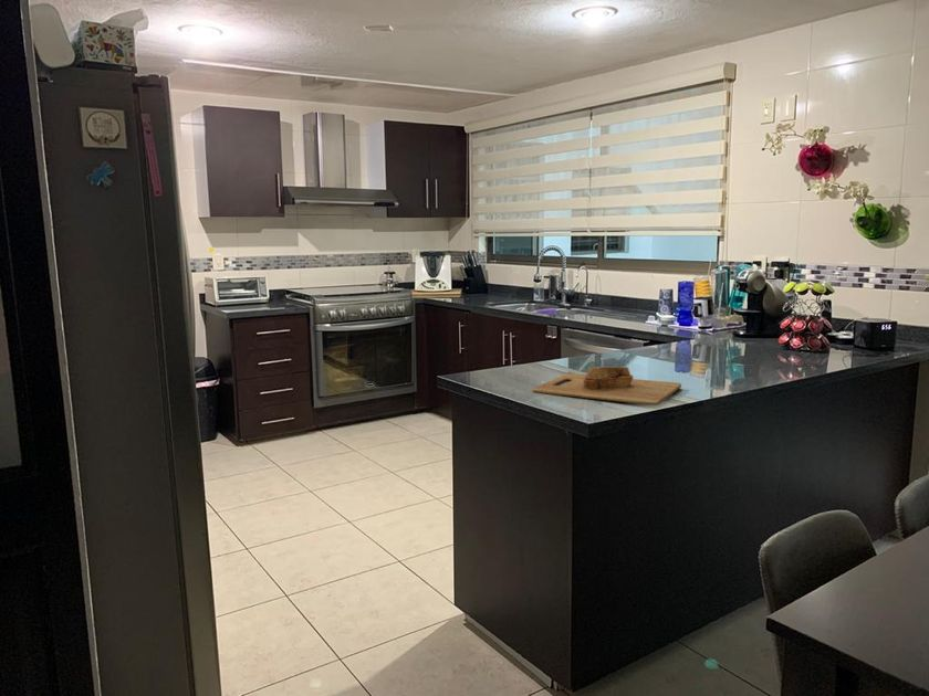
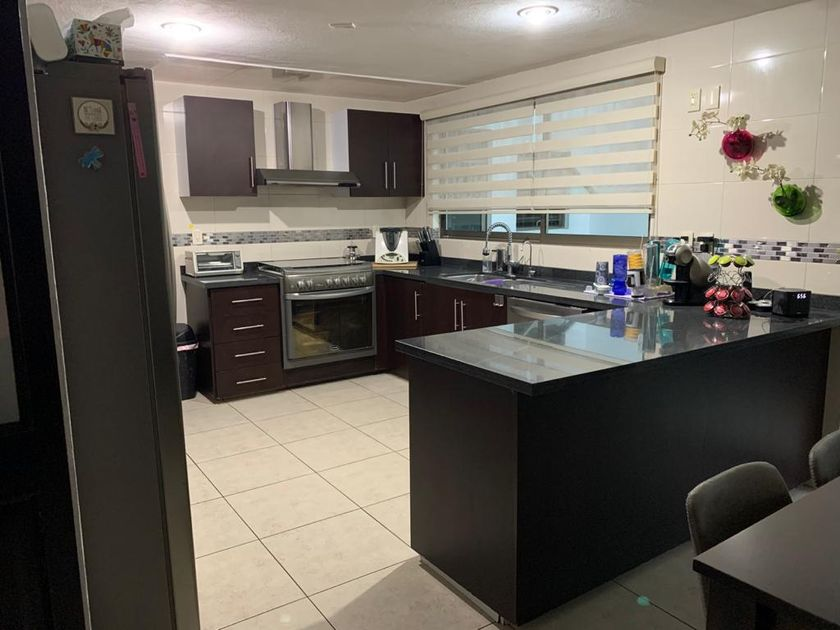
- cutting board (607, 377)
